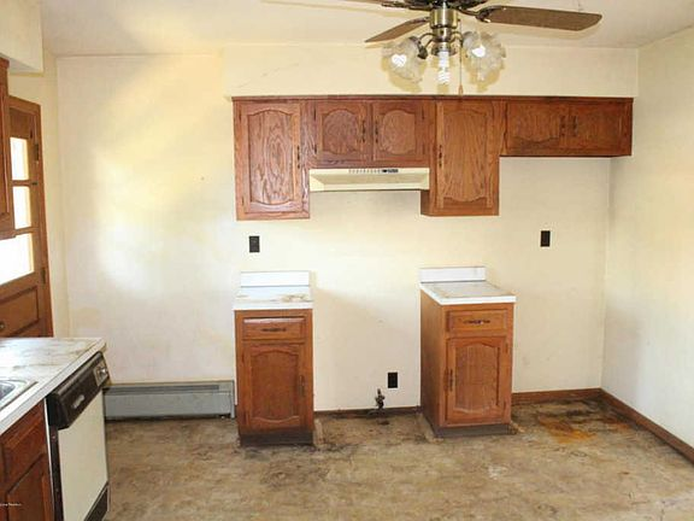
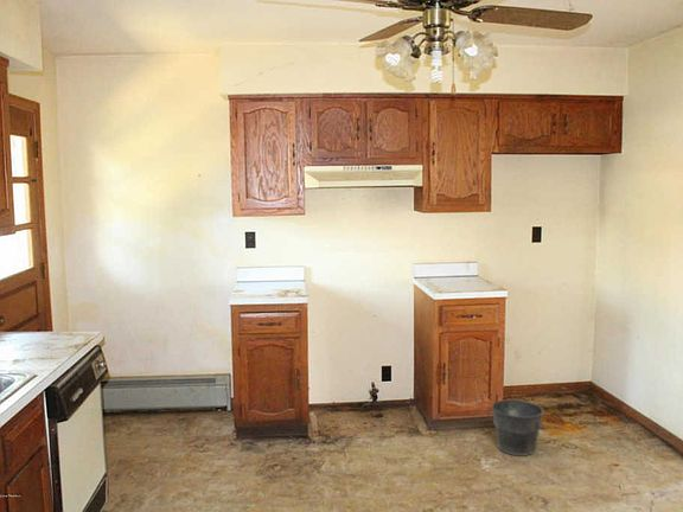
+ bucket (517, 427)
